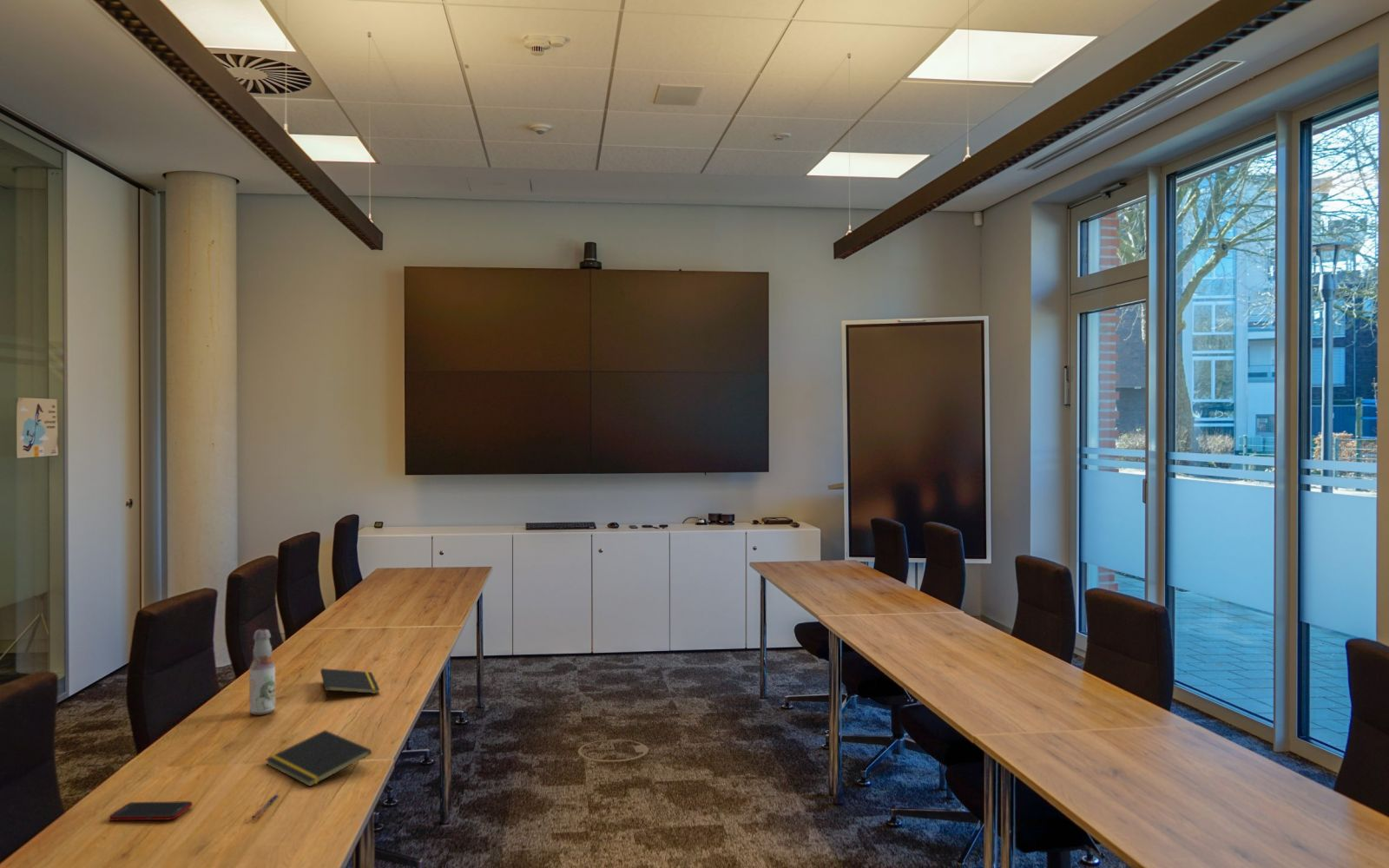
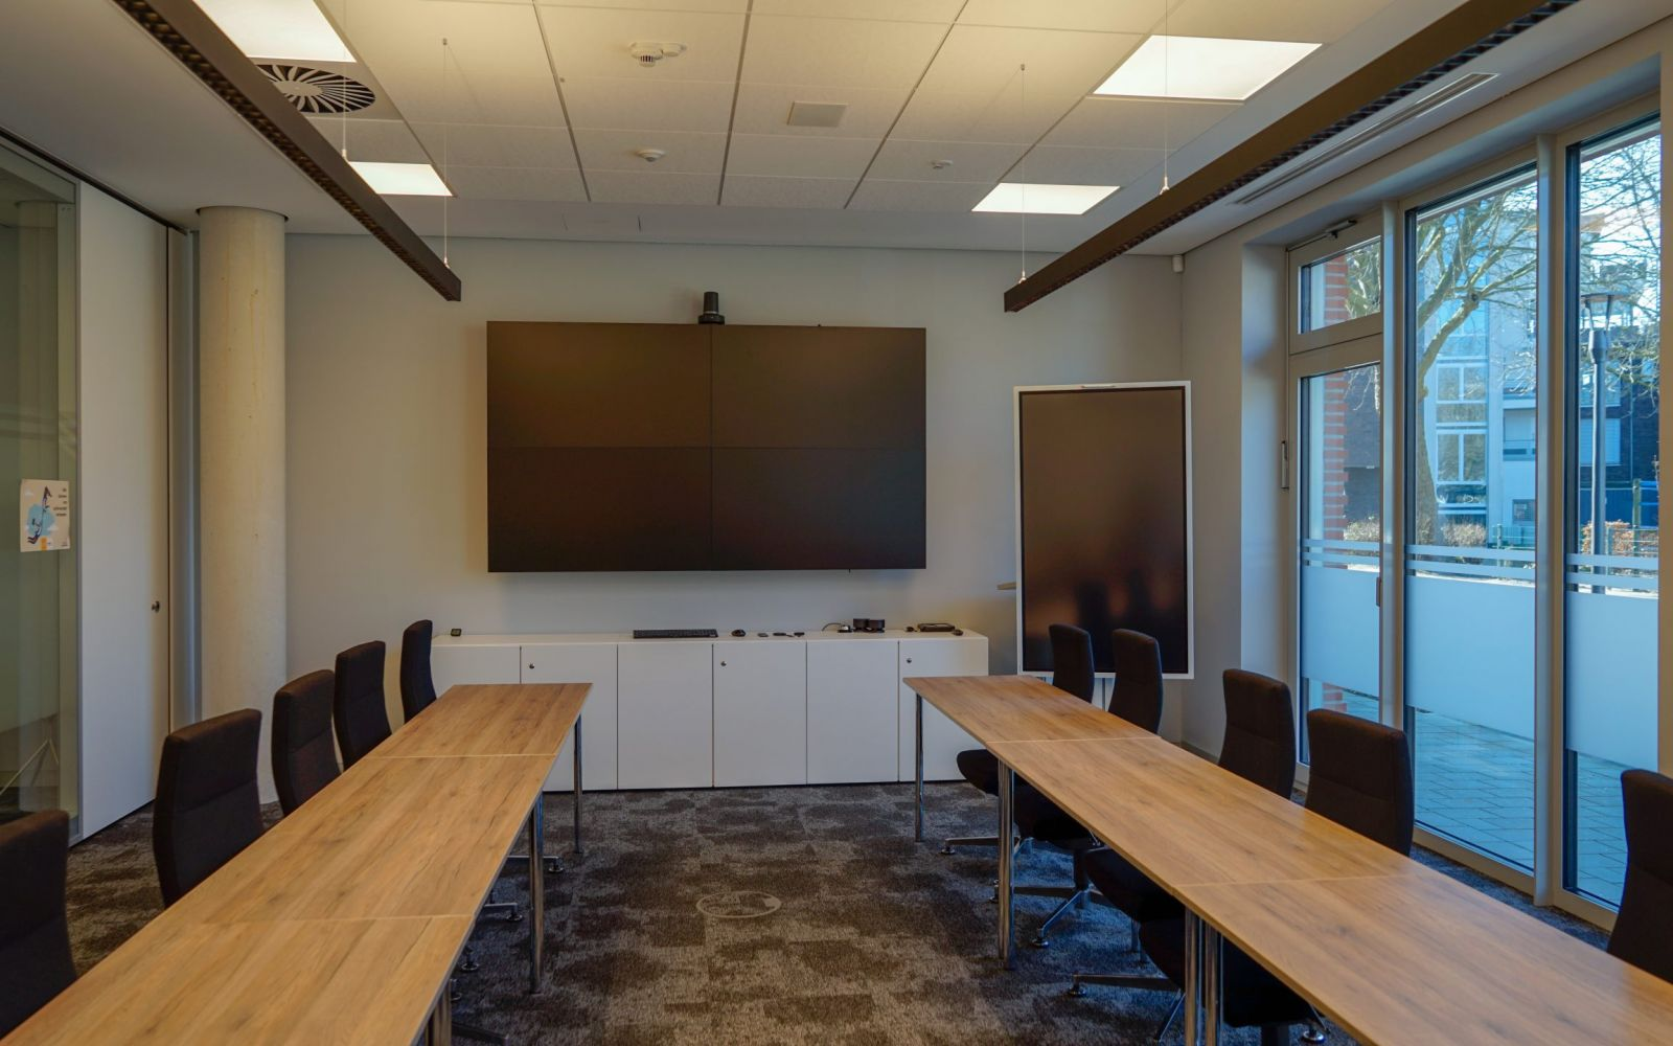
- notepad (318, 756)
- bottle (262, 671)
- pen (266, 805)
- cell phone (151, 811)
- notepad (349, 681)
